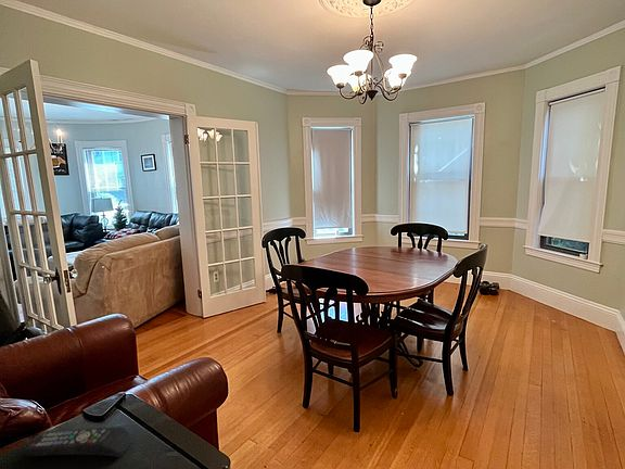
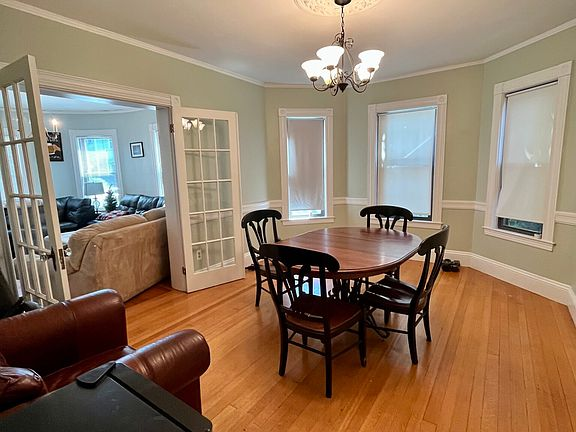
- remote control (79, 442)
